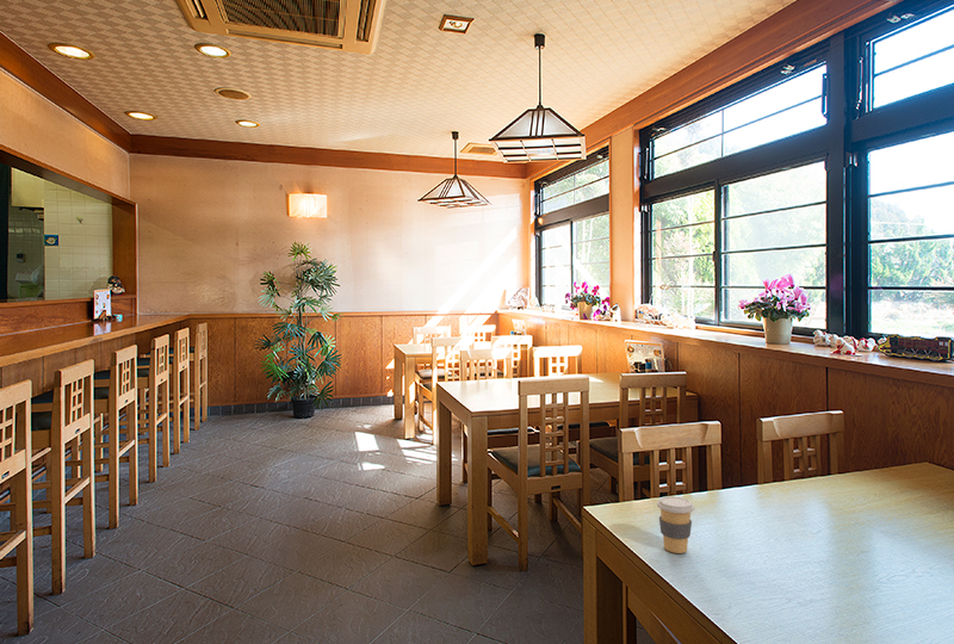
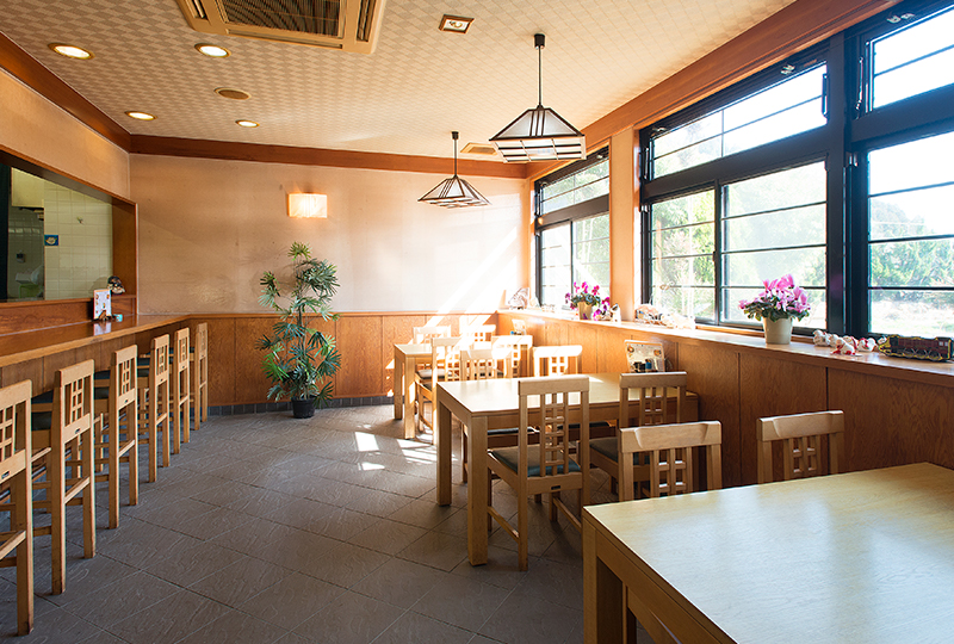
- coffee cup (675, 525)
